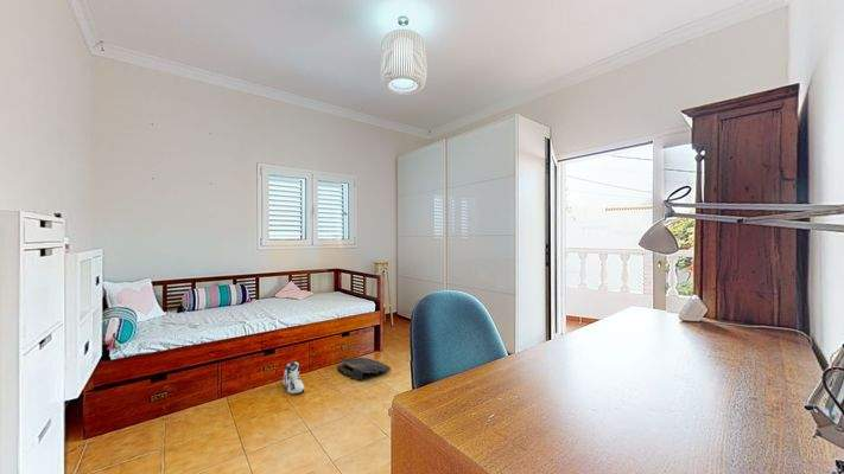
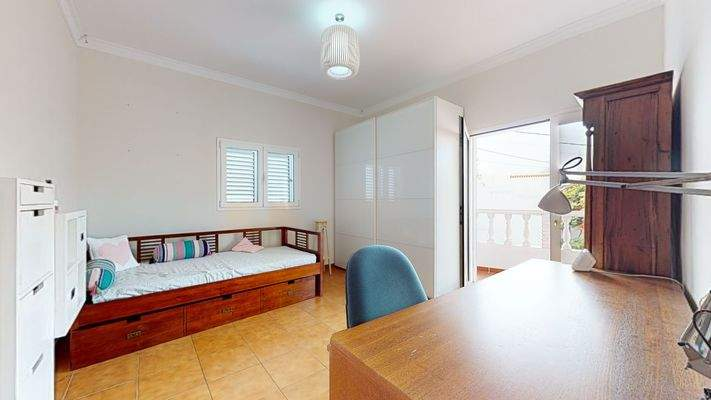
- sneaker (293, 374)
- carved panel (363, 364)
